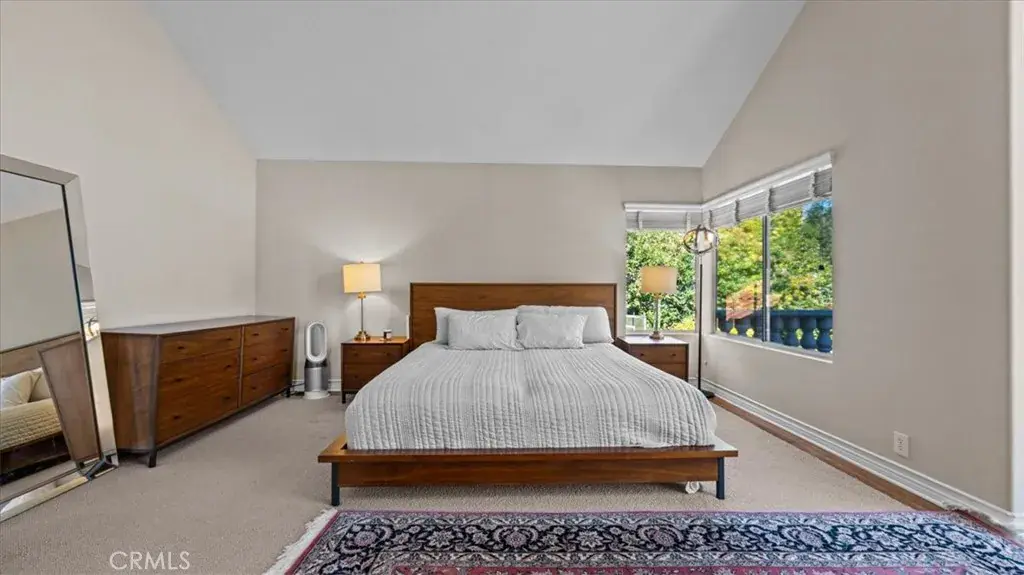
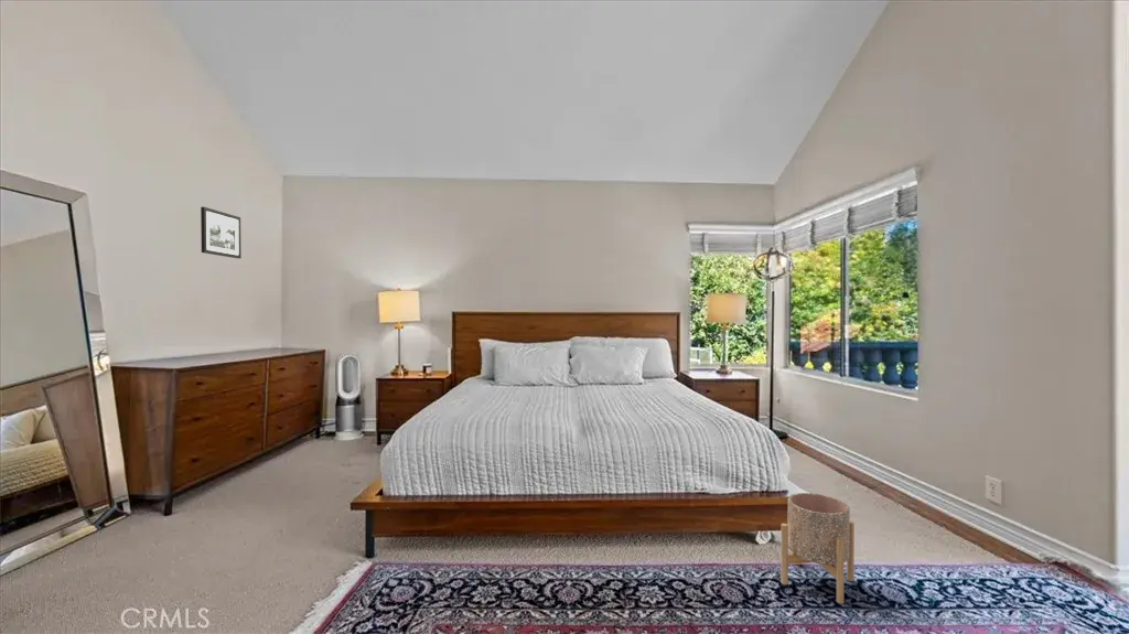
+ planter (817, 541)
+ picture frame (222, 234)
